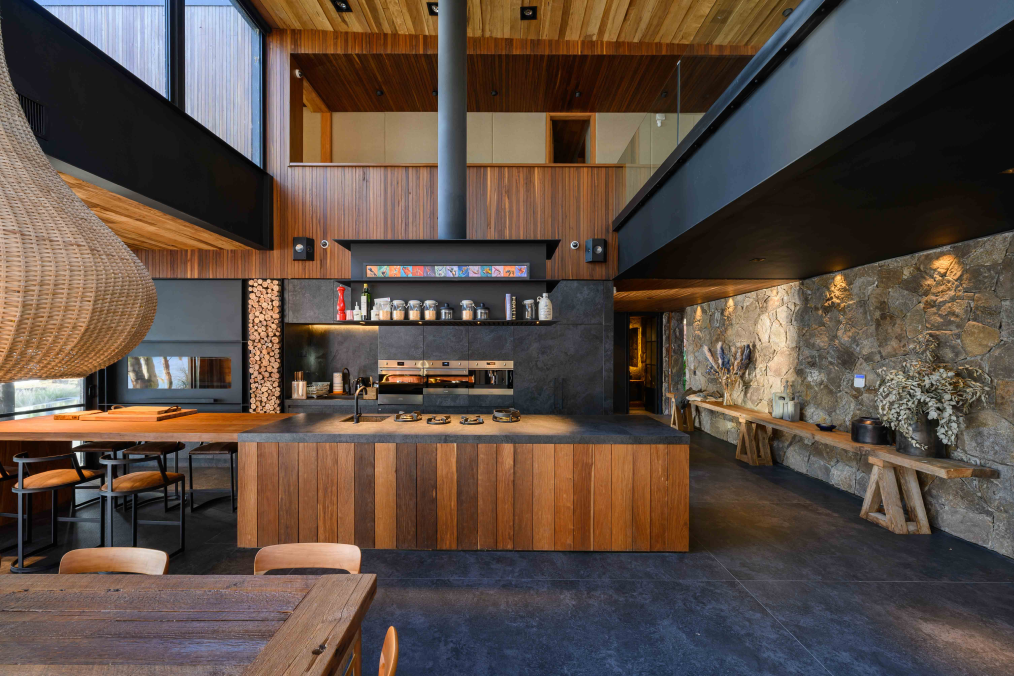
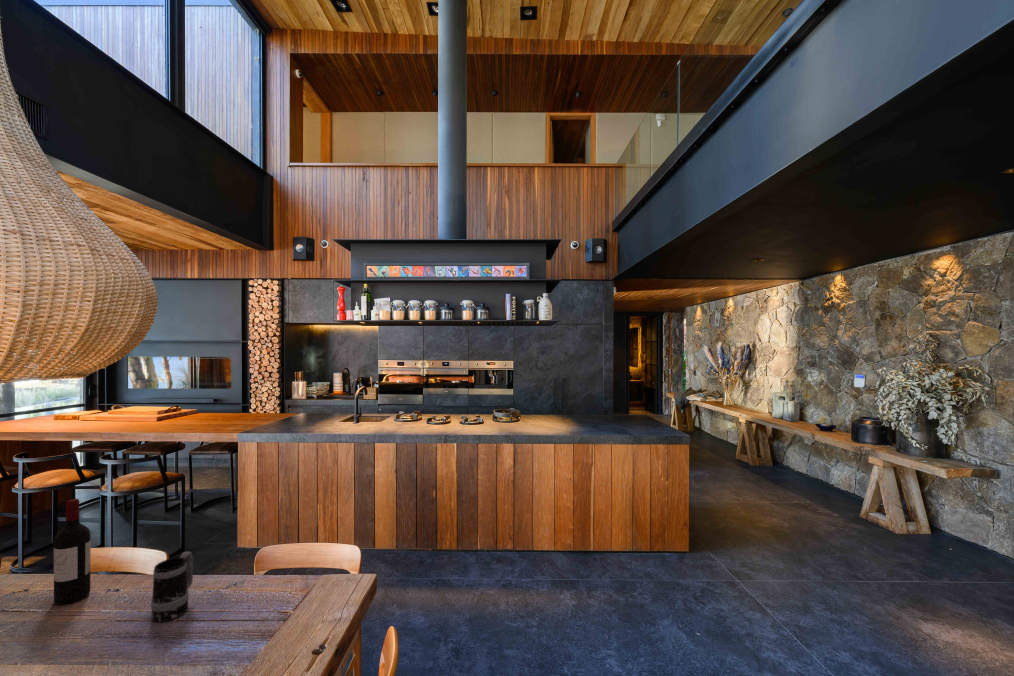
+ mug (175, 584)
+ wine bottle (72, 548)
